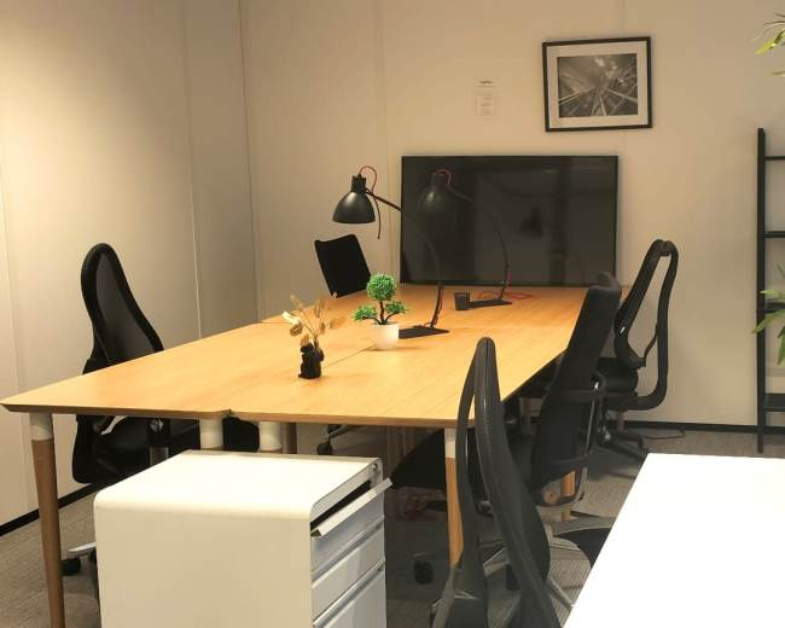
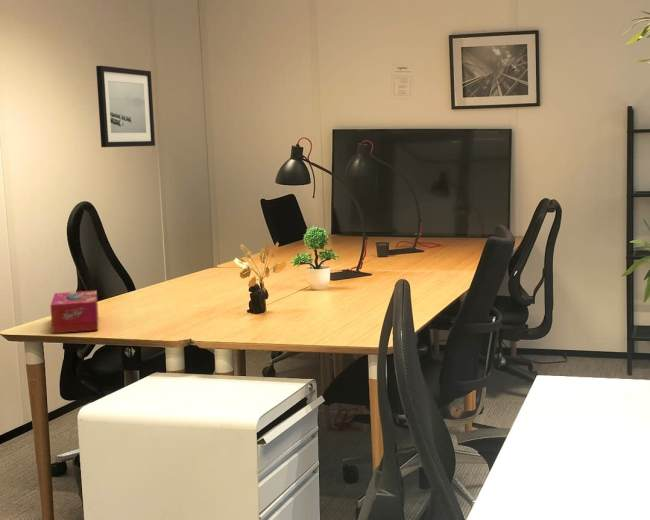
+ tissue box (75, 311)
+ wall art (127, 107)
